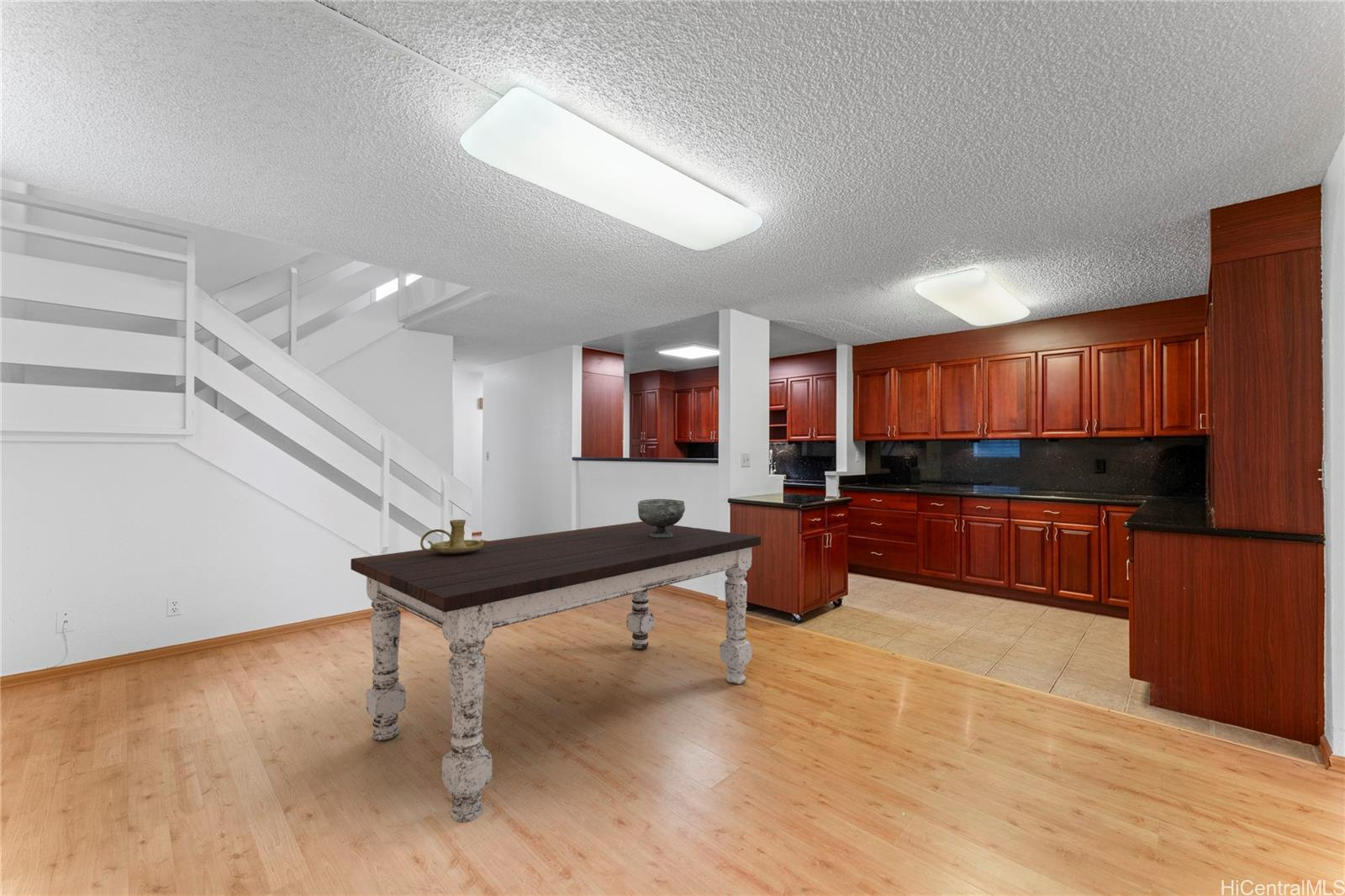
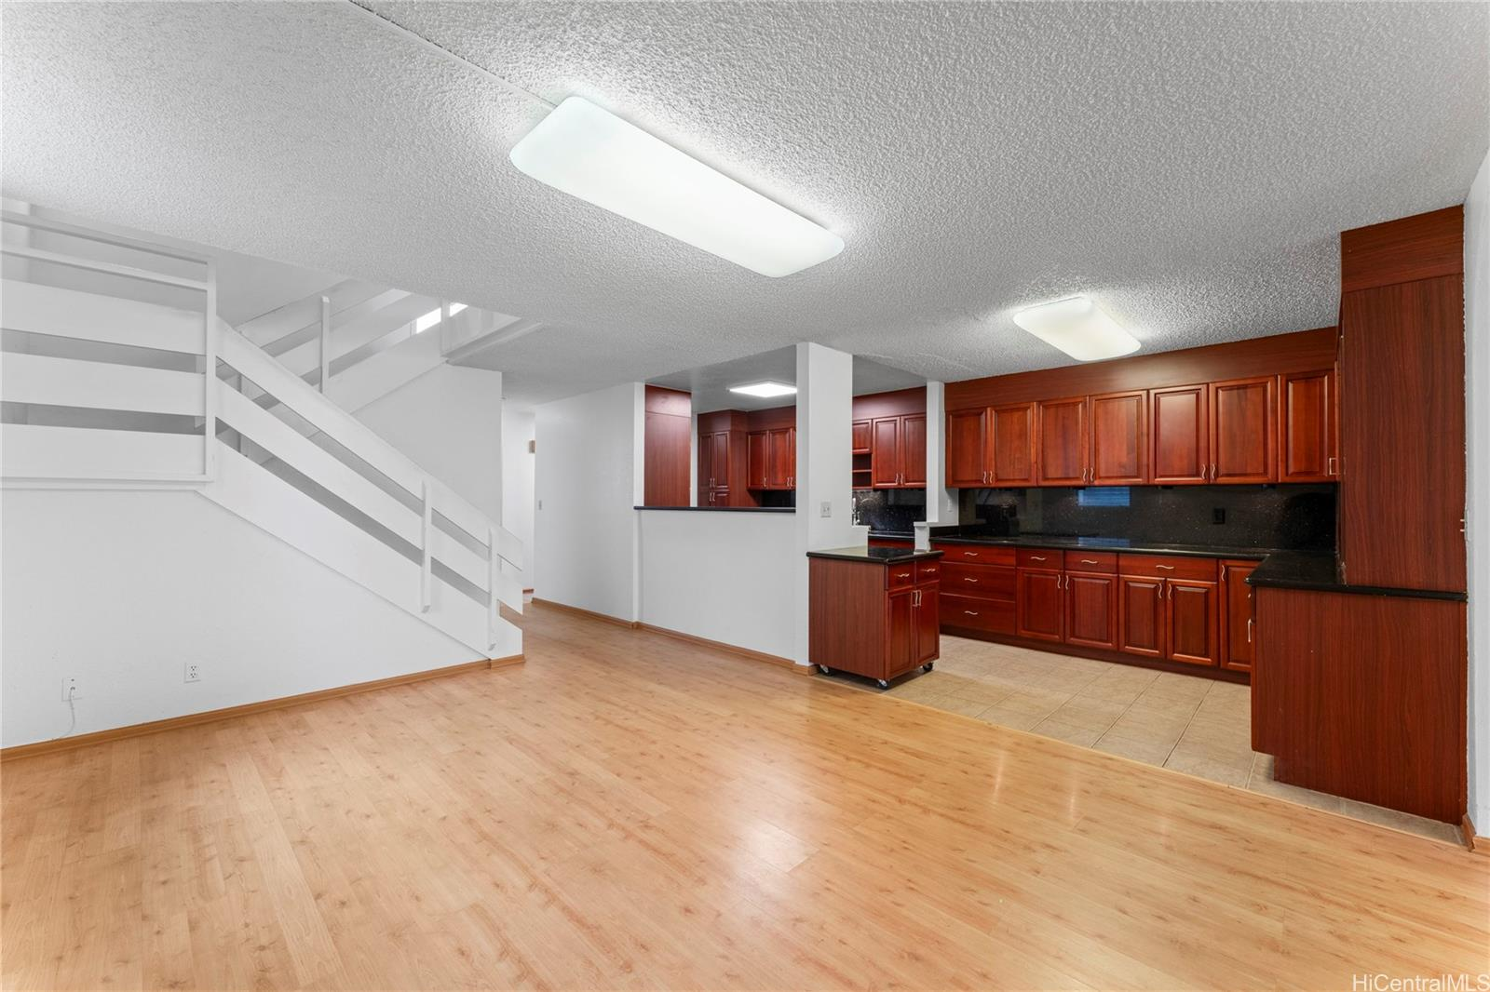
- dining table (575, 608)
- decorative bowl (661, 518)
- candle holder (451, 536)
